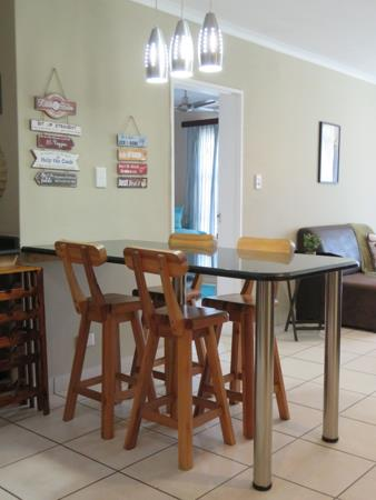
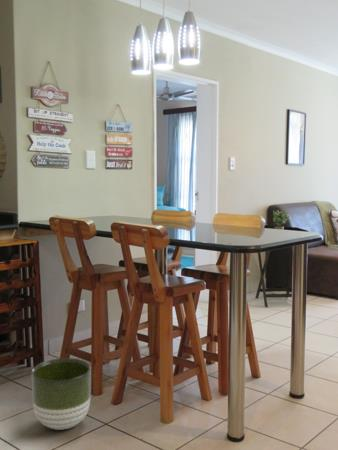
+ planter (62, 396)
